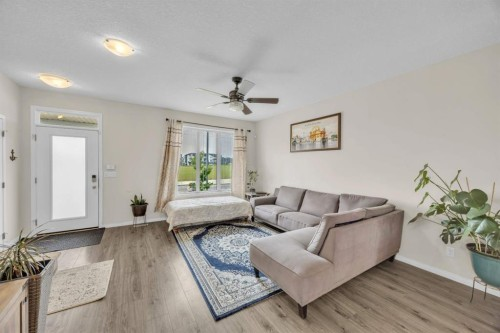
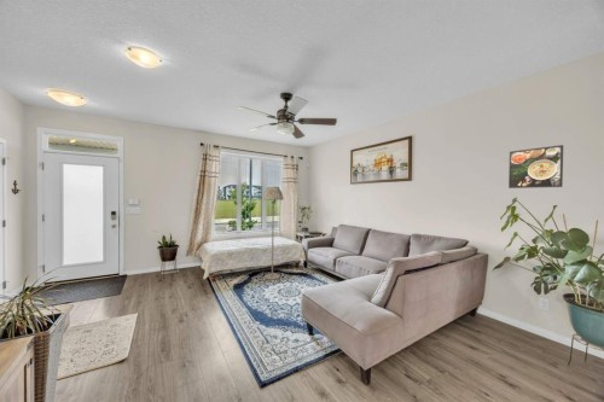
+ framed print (534, 168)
+ floor lamp (272, 232)
